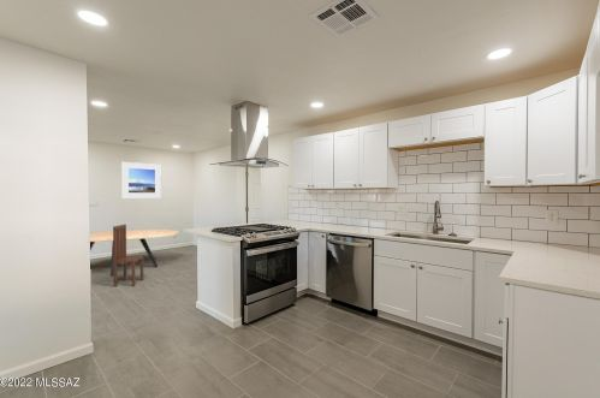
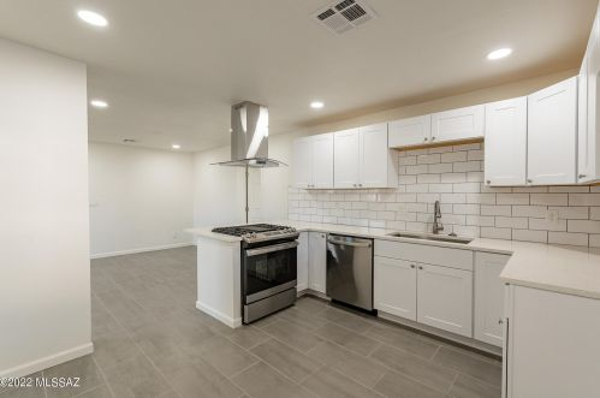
- dining table (112, 251)
- chair (129, 256)
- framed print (142, 180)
